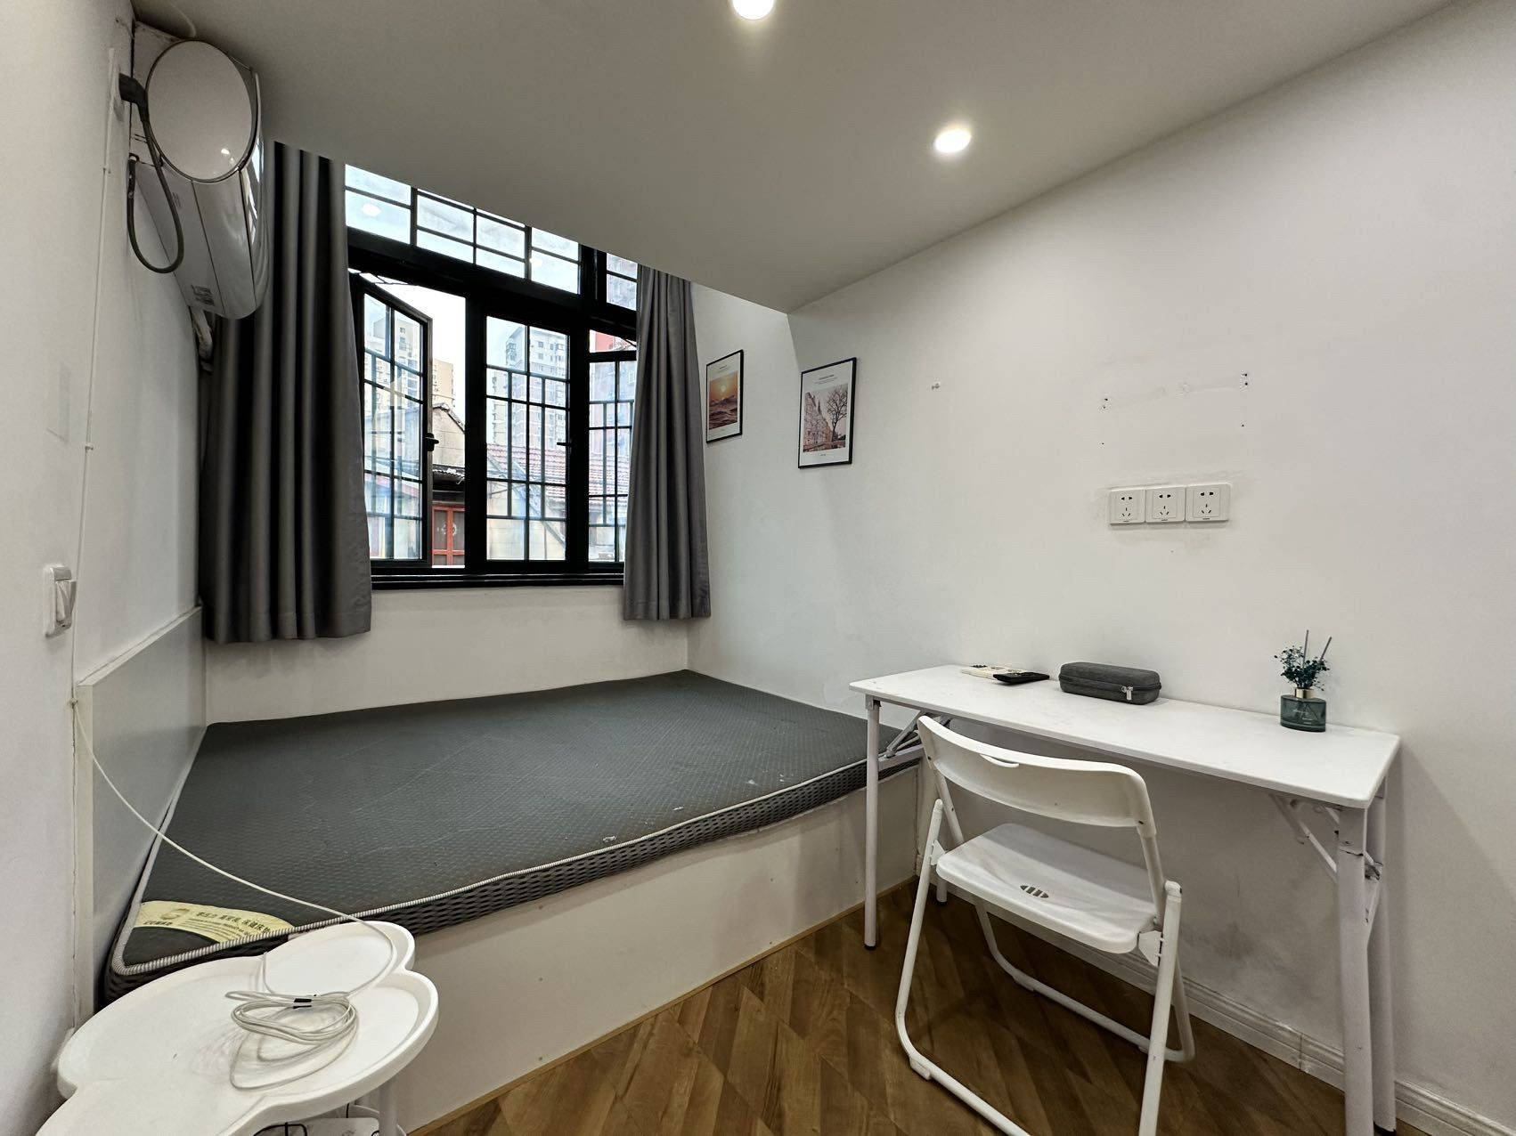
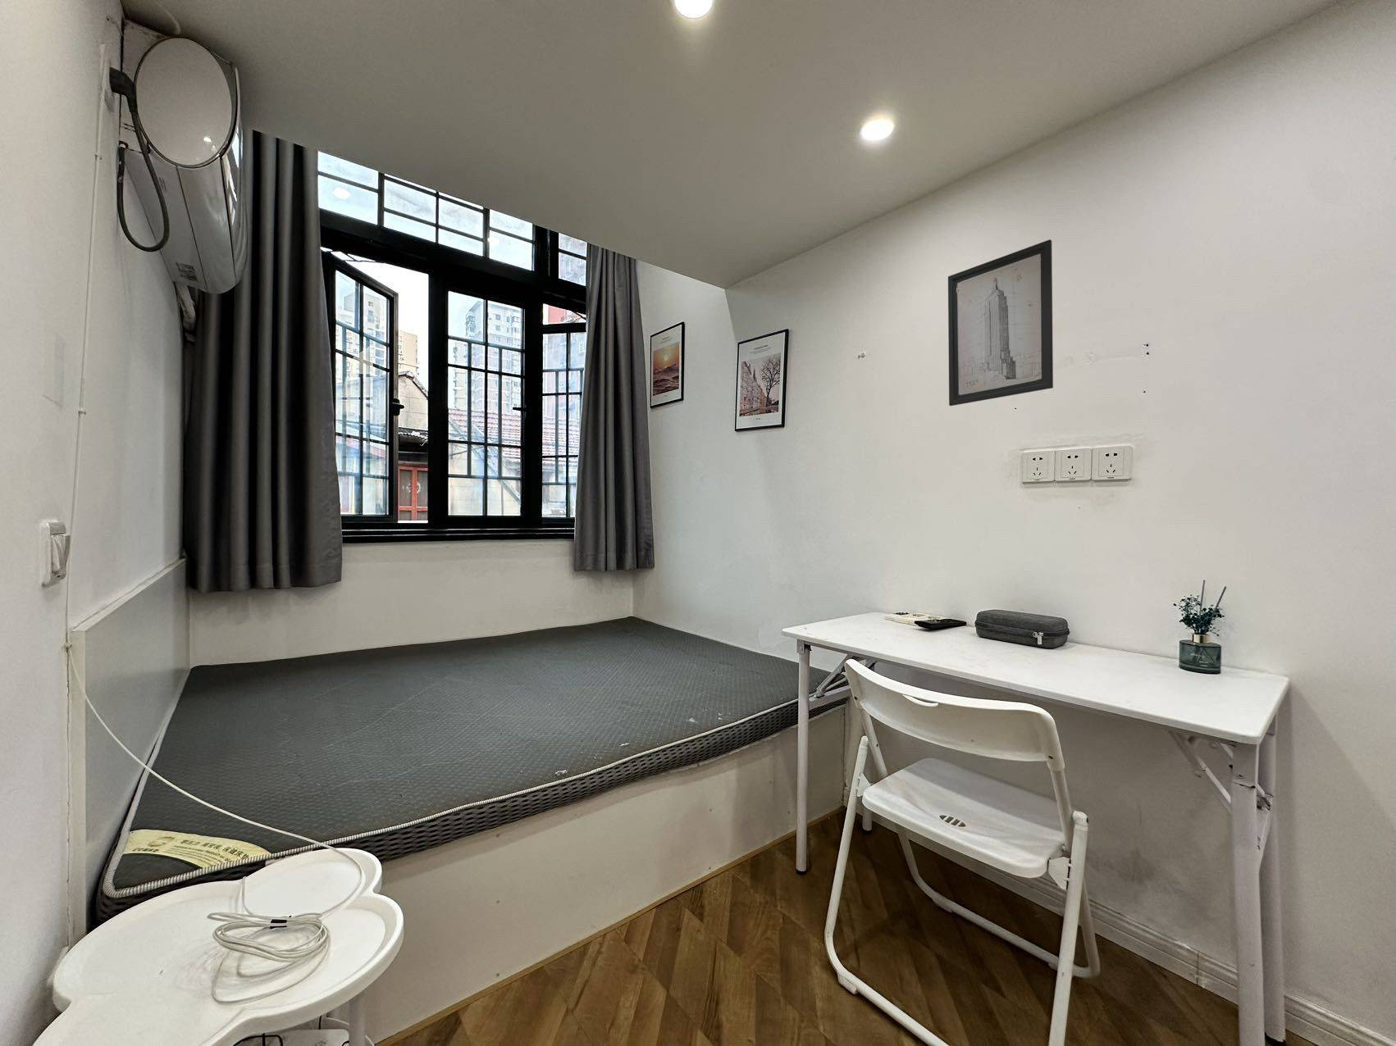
+ wall art (997, 327)
